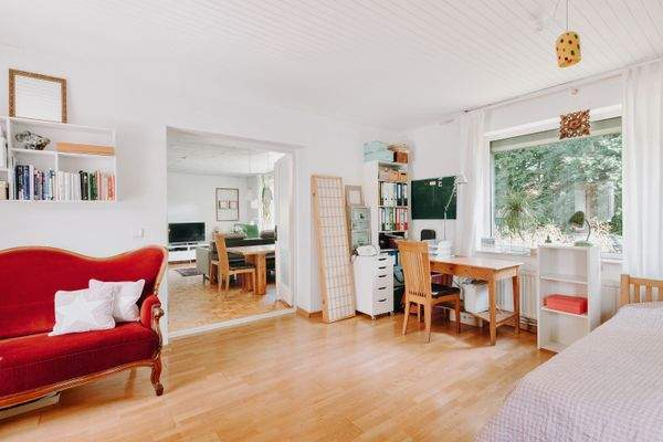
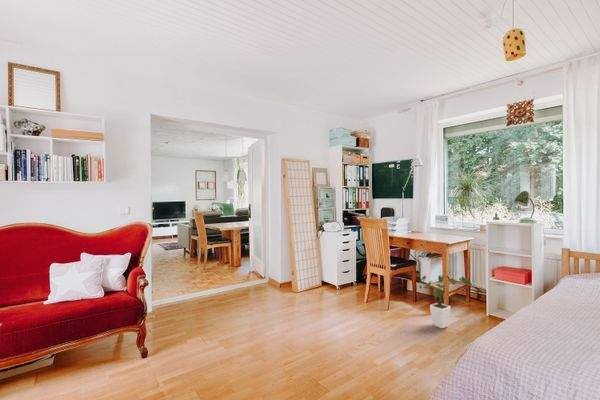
+ house plant (443, 300)
